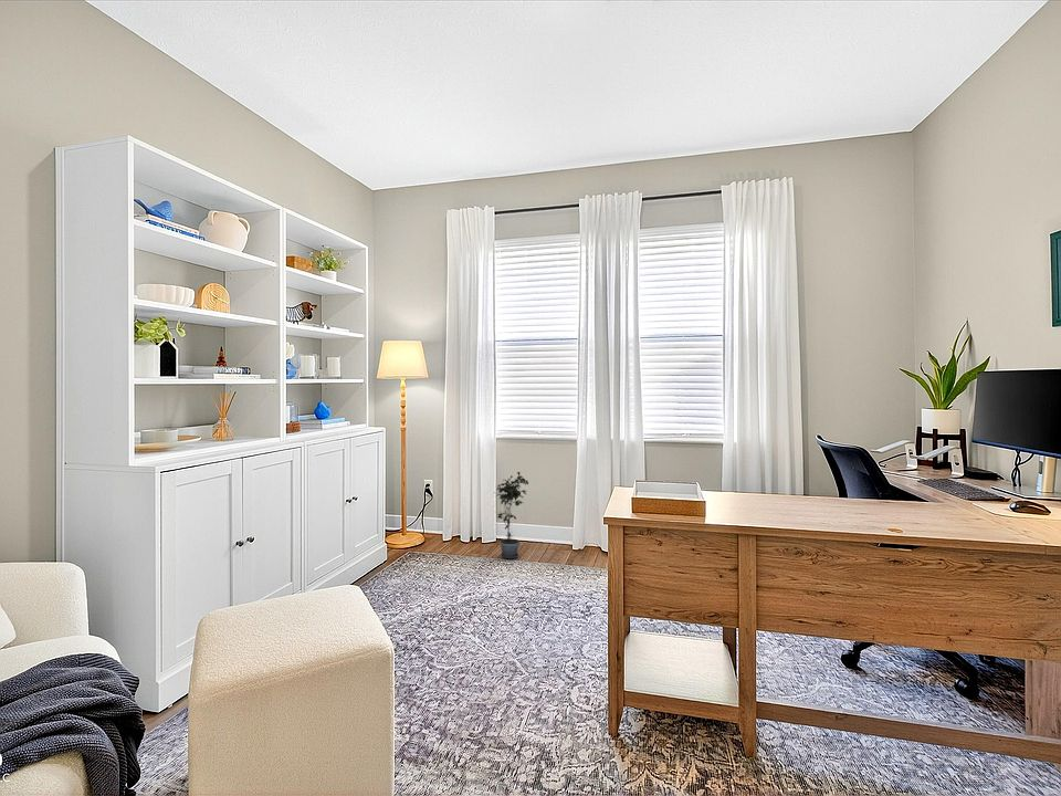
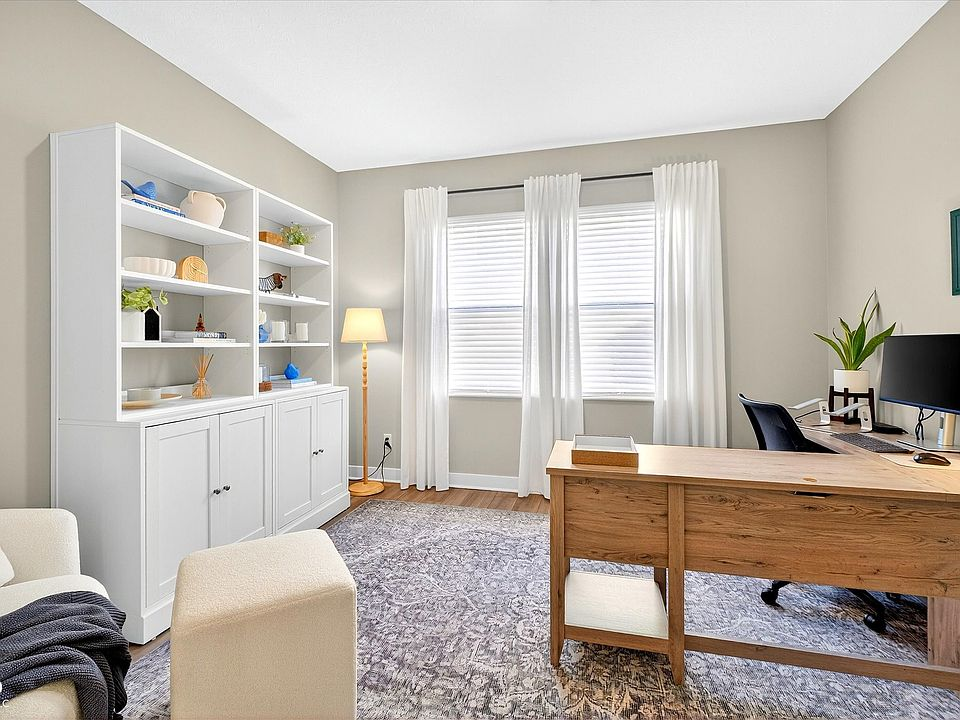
- potted plant (510, 515)
